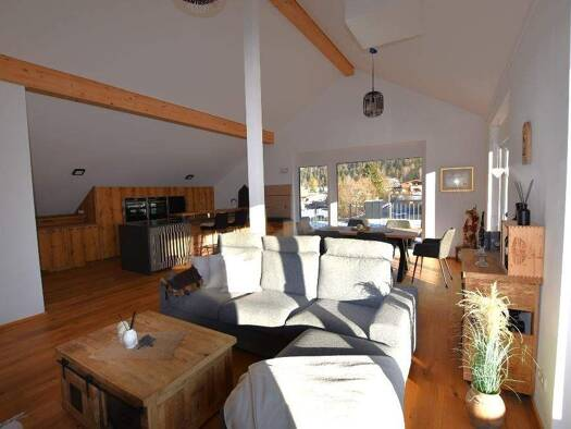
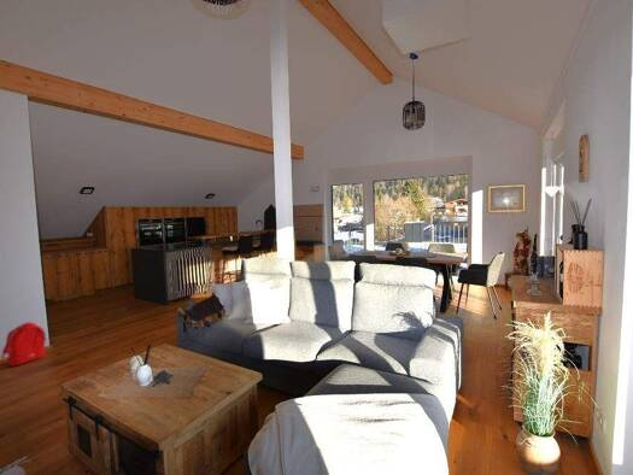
+ backpack (24, 340)
